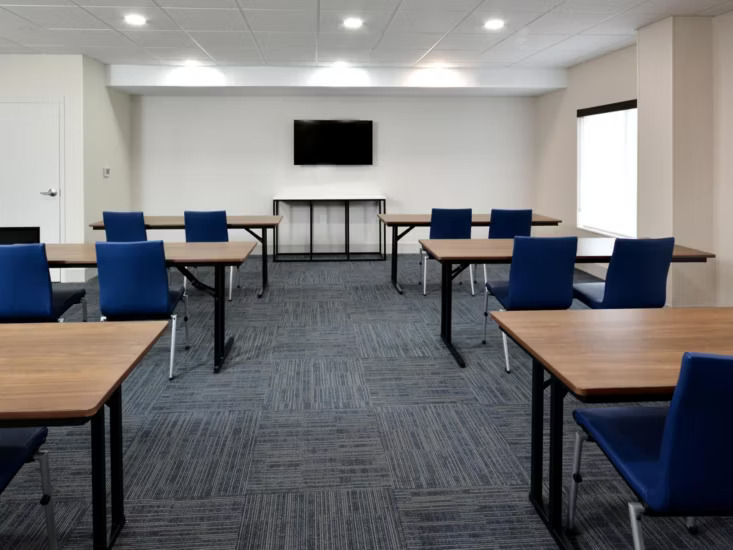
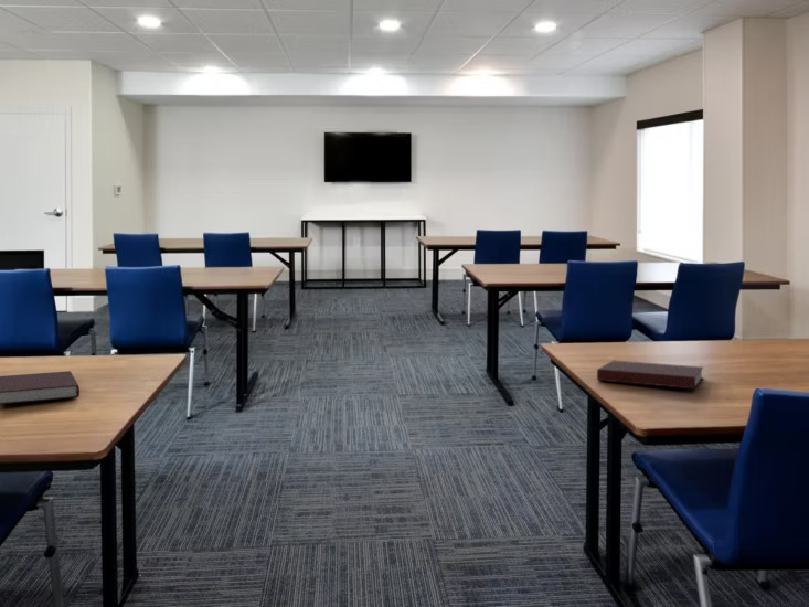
+ notebook (35, 386)
+ notebook (650, 373)
